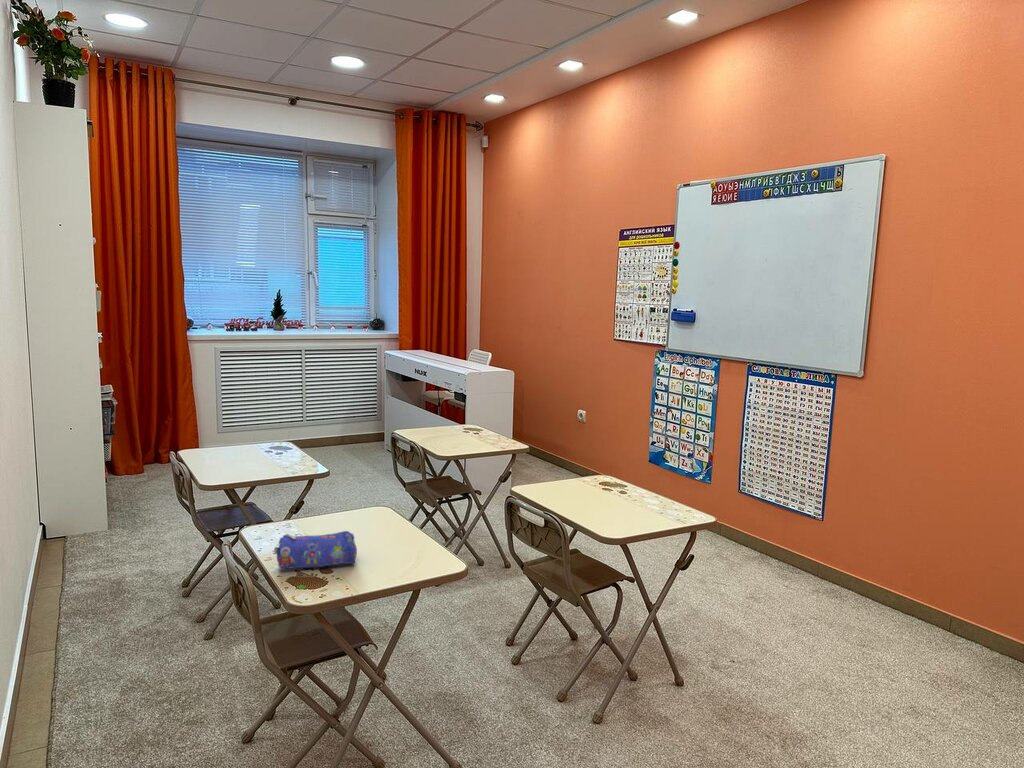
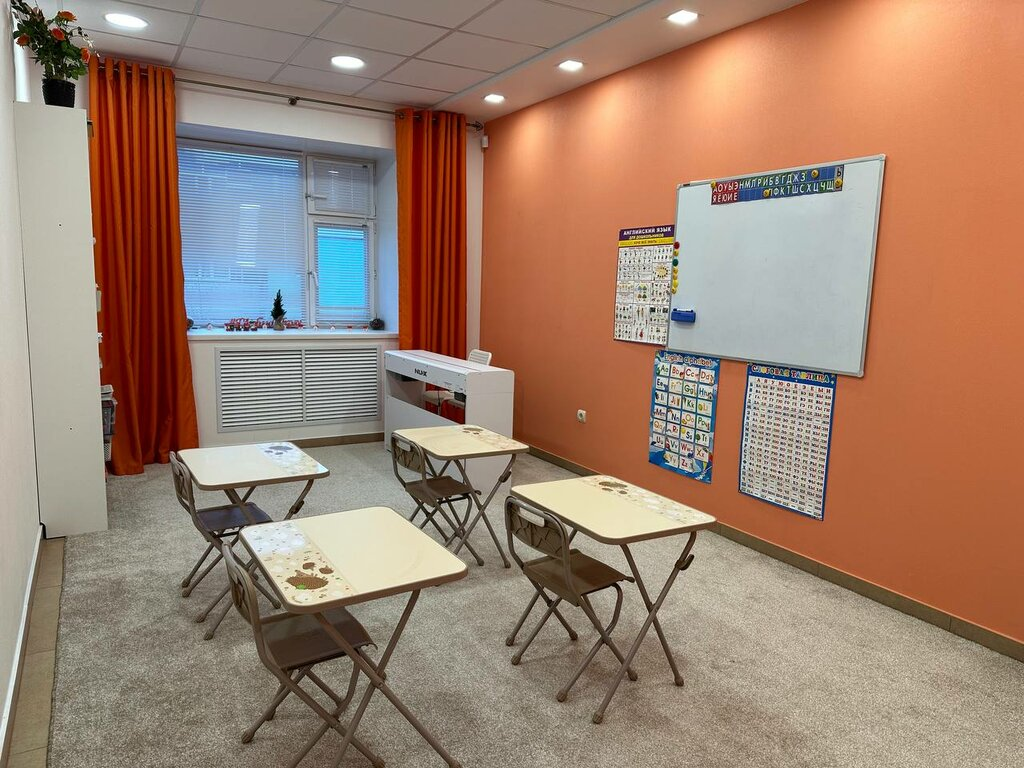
- pencil case (316, 549)
